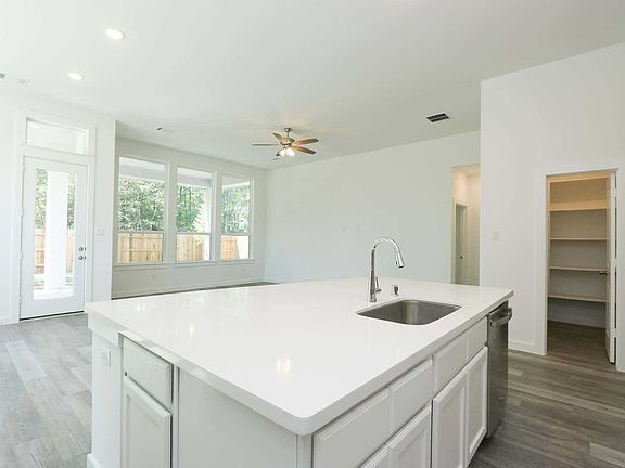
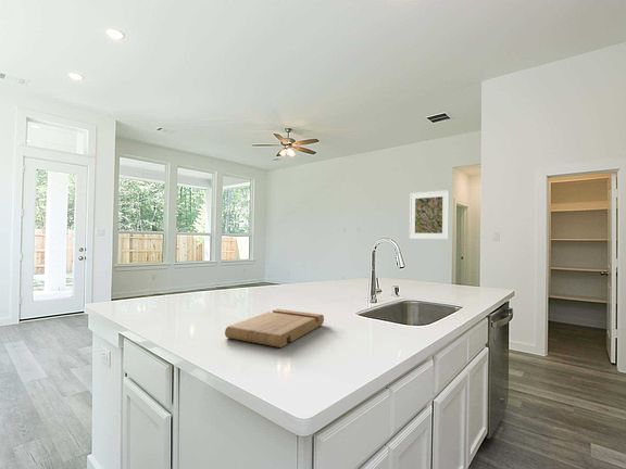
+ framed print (428, 215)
+ cutting board (278, 325)
